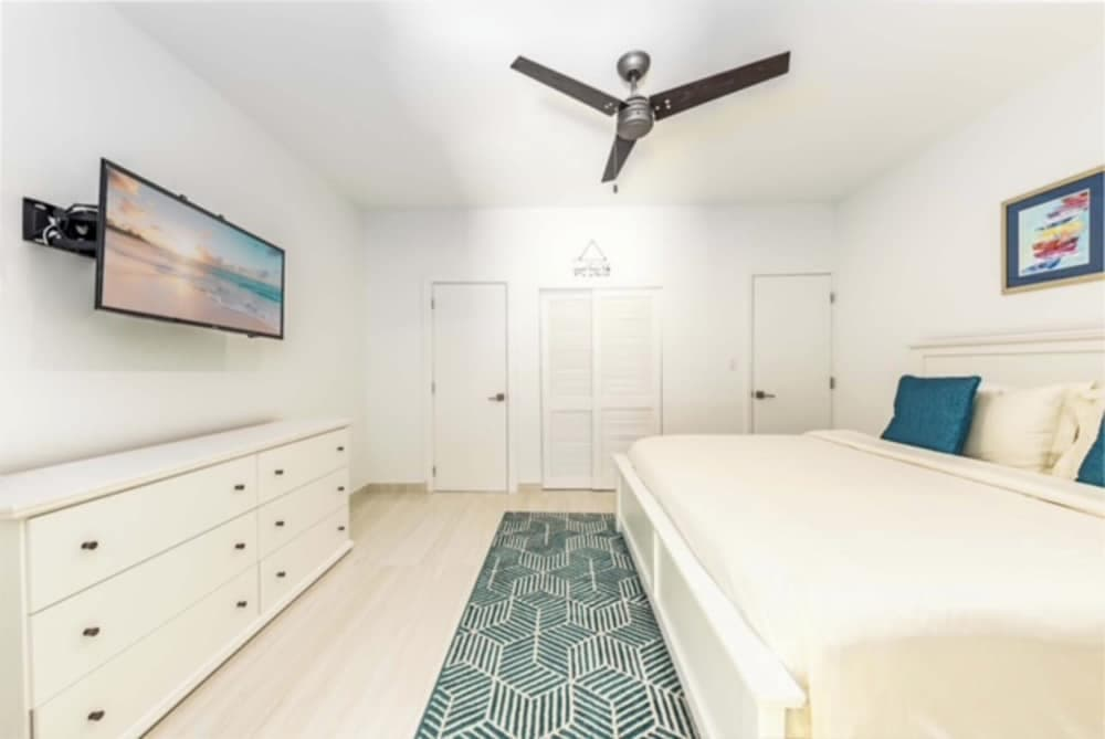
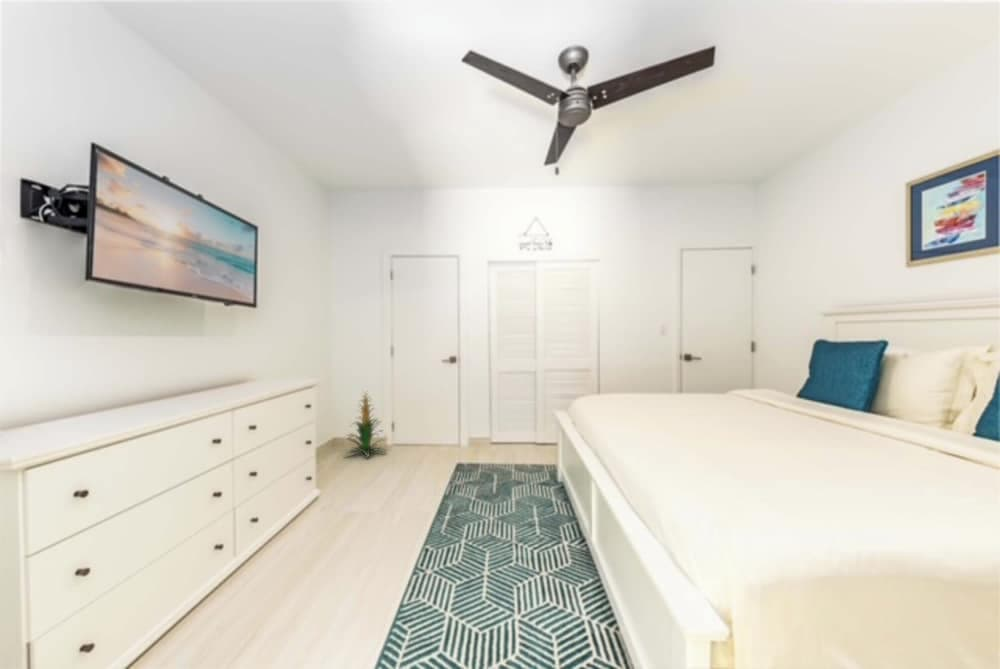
+ indoor plant (366, 421)
